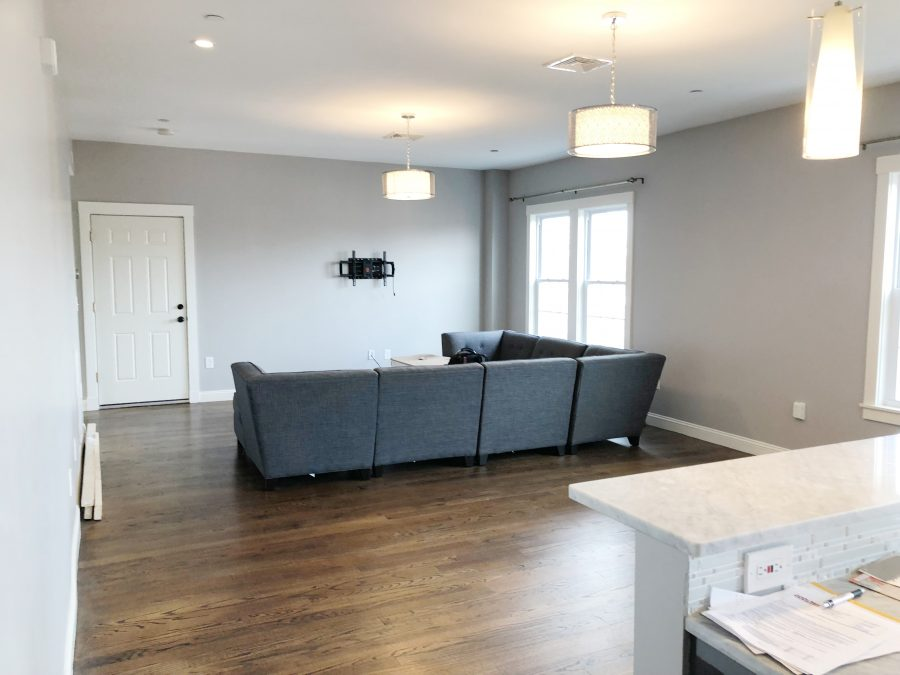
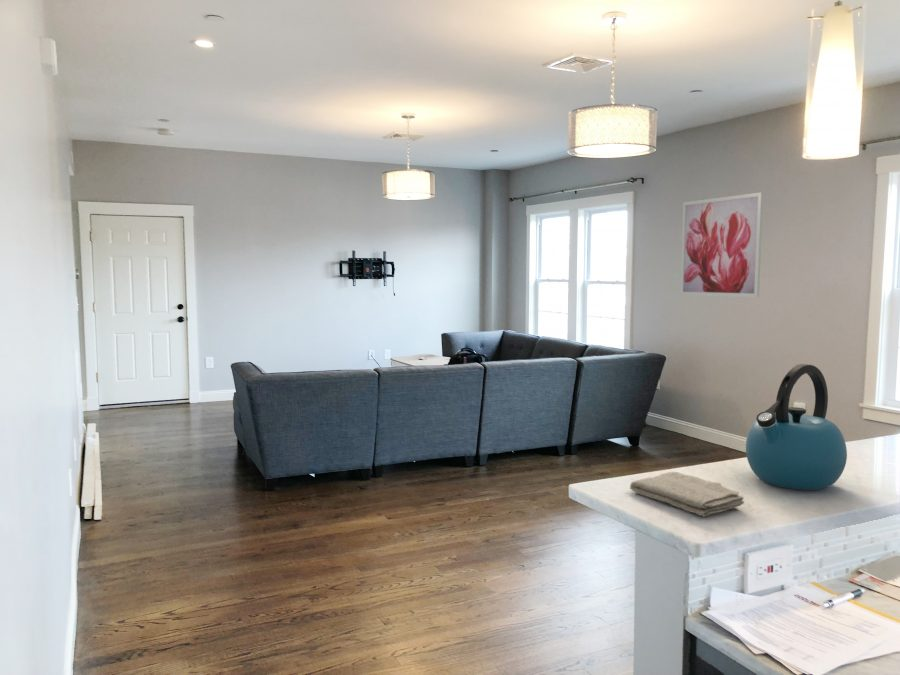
+ washcloth (685, 491)
+ kettle (793, 424)
+ wall art (718, 247)
